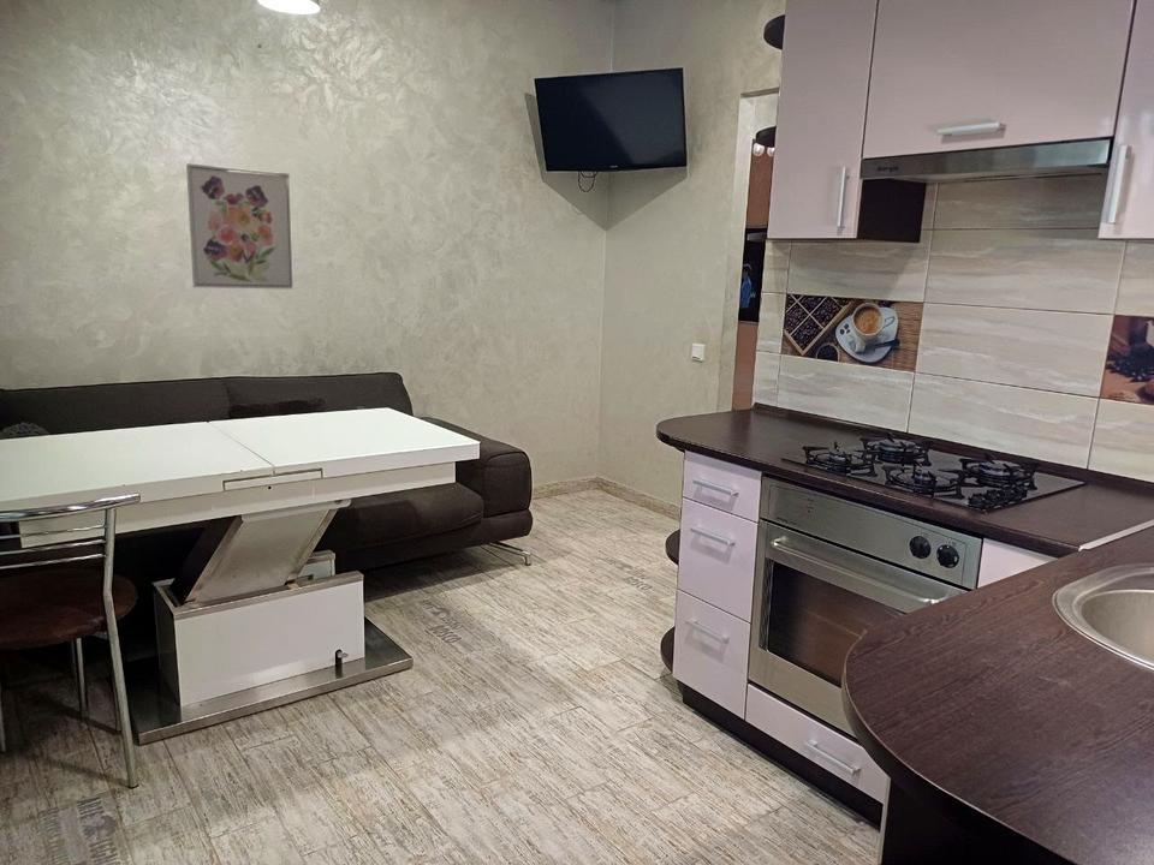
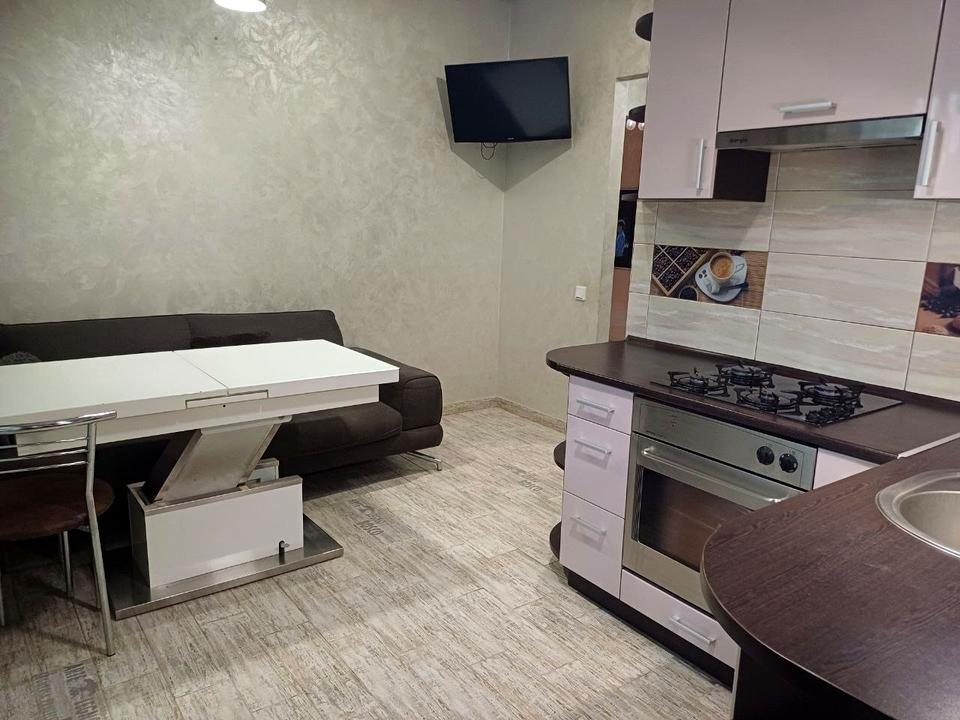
- wall art (242, 228)
